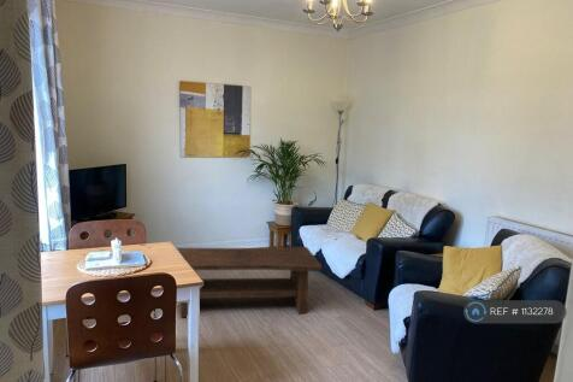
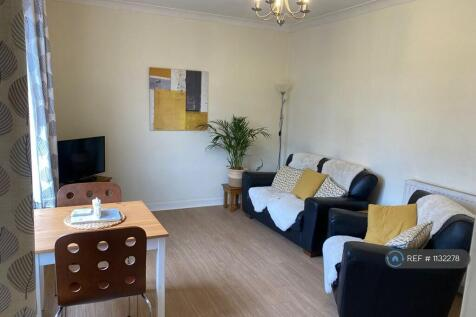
- coffee table (244, 280)
